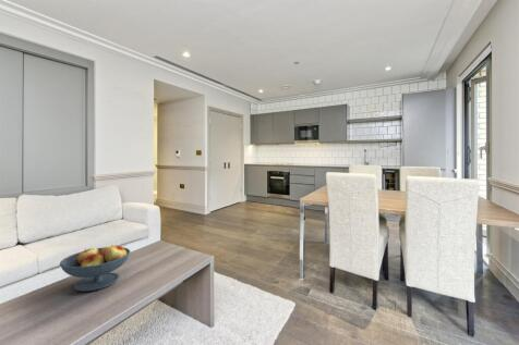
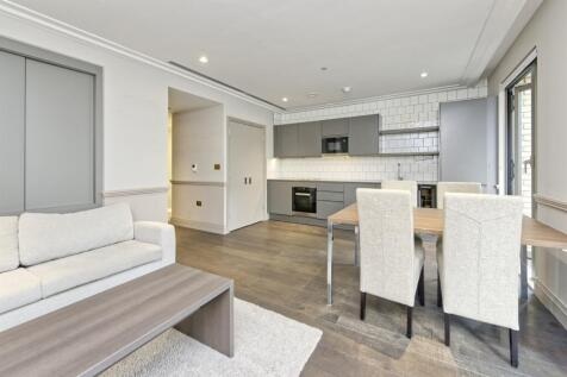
- fruit bowl (97, 263)
